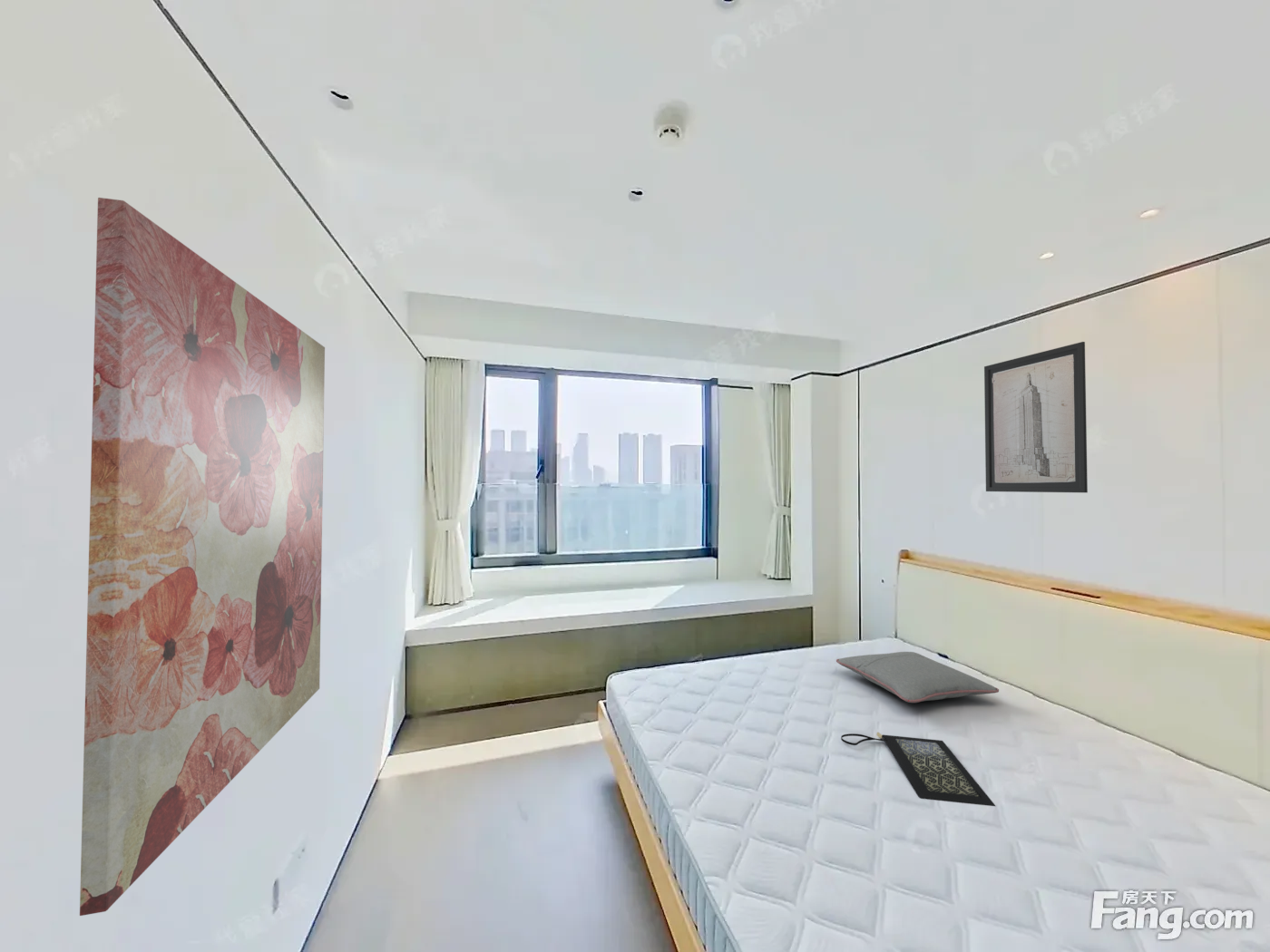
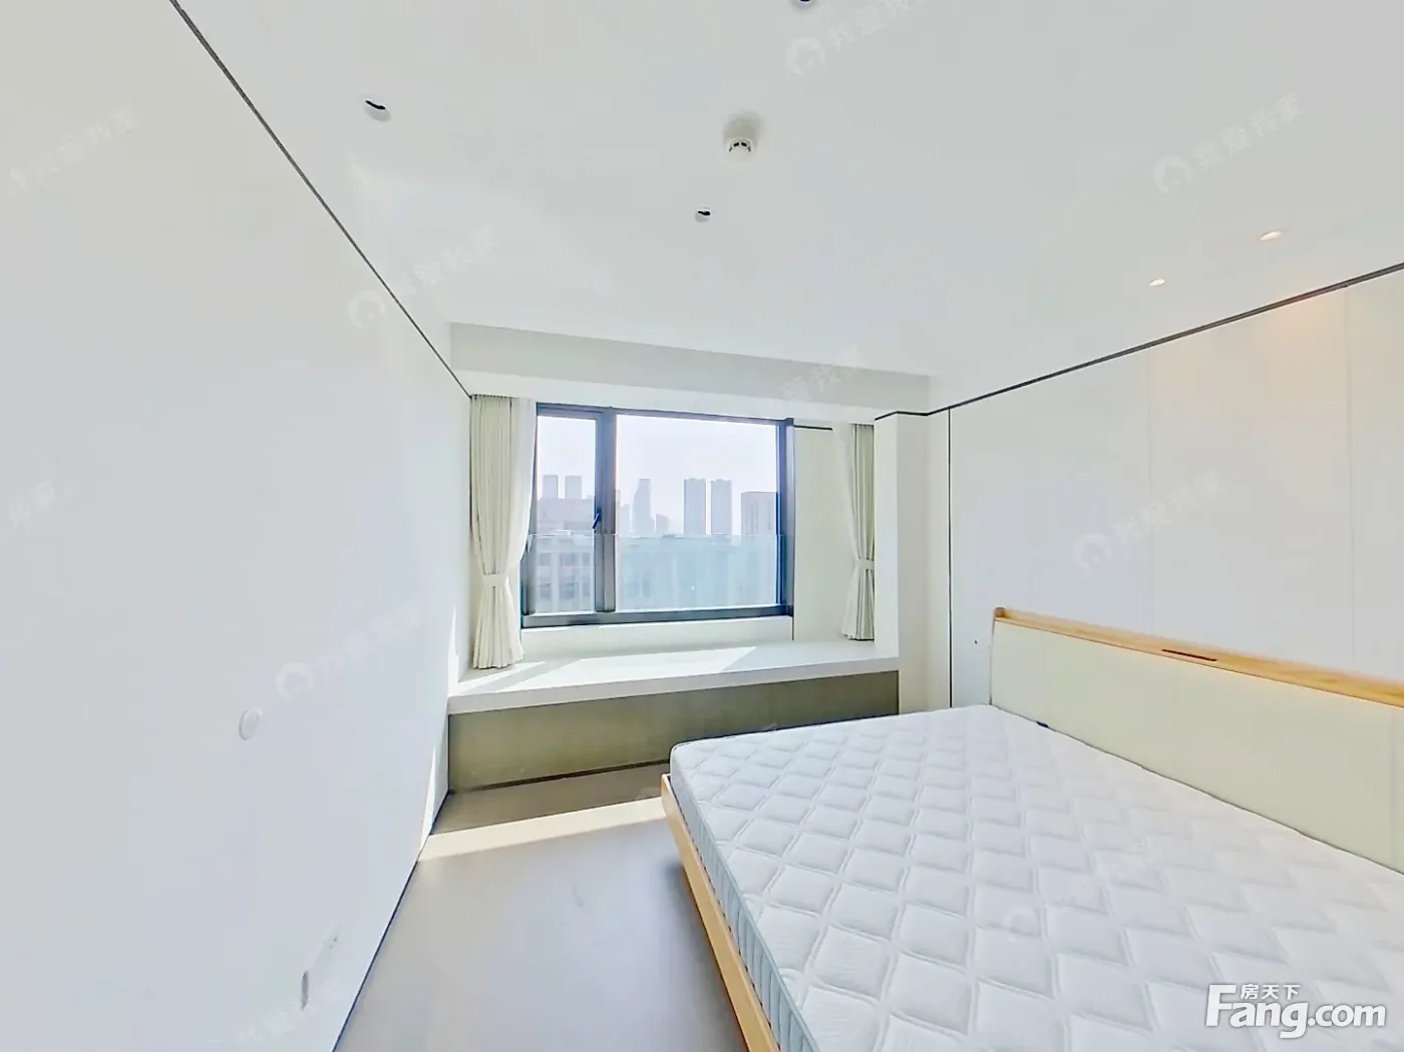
- clutch bag (926, 763)
- wall art (247, 528)
- pillow (911, 674)
- wall art (1031, 423)
